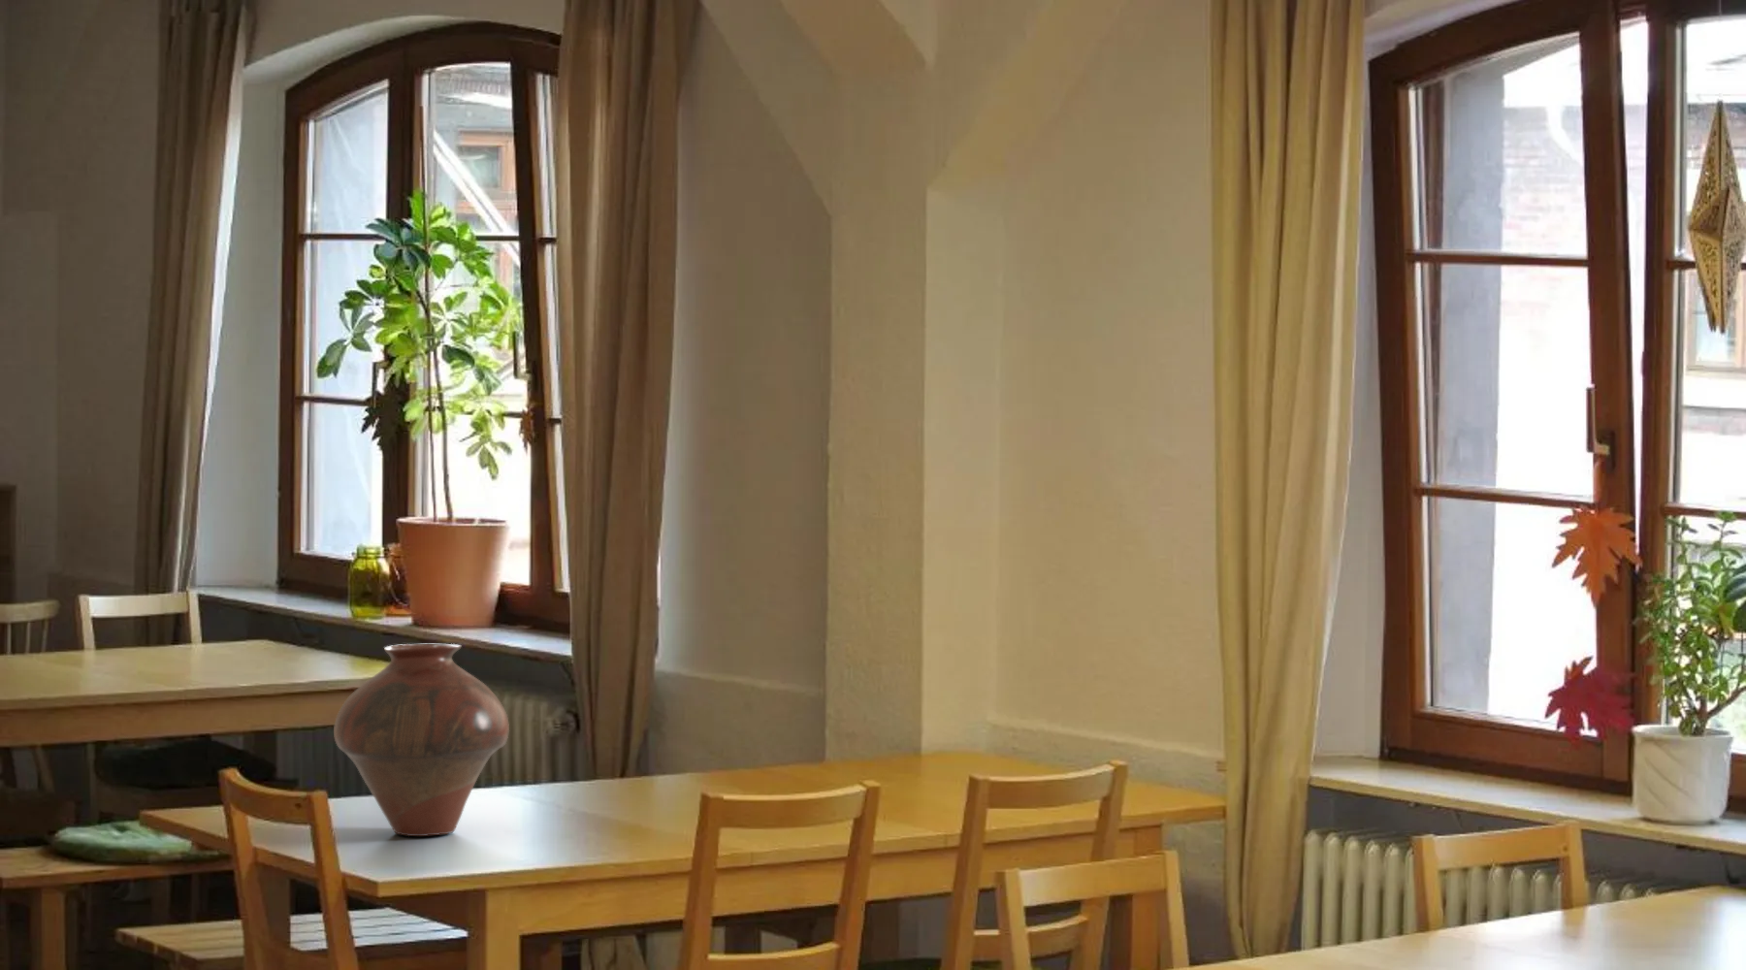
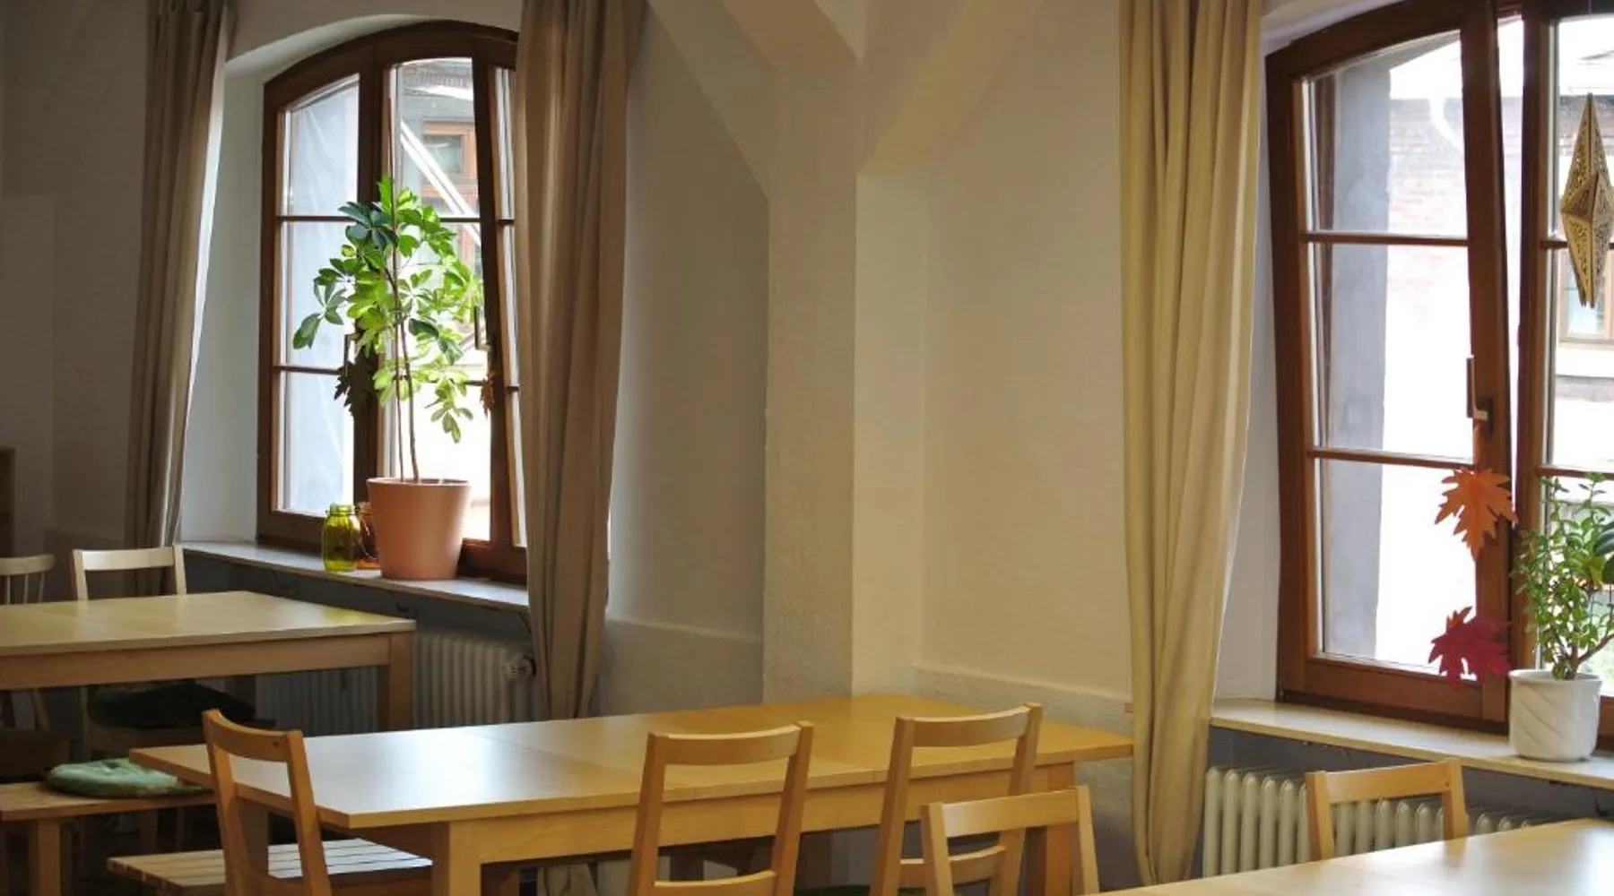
- vase (422, 738)
